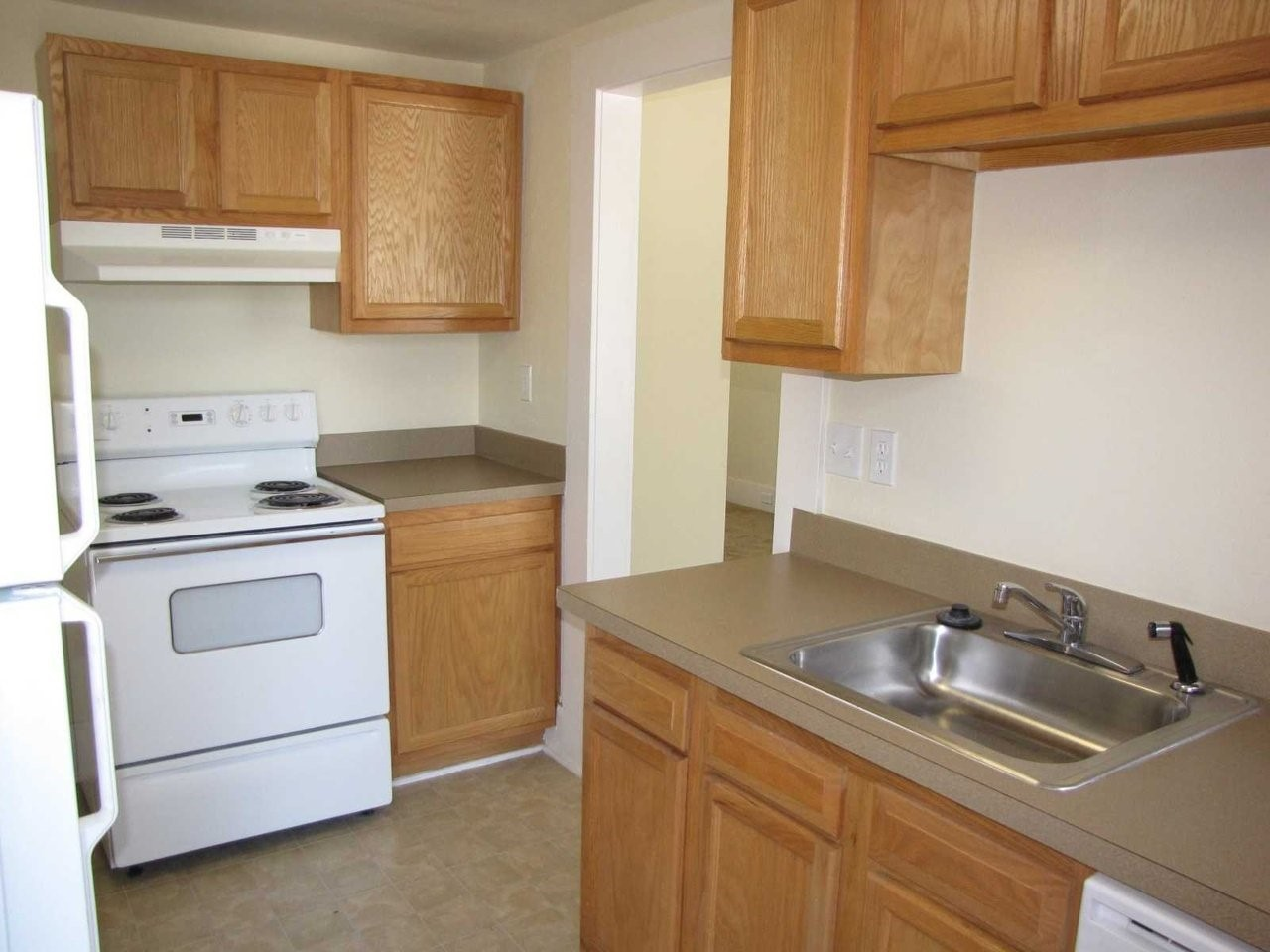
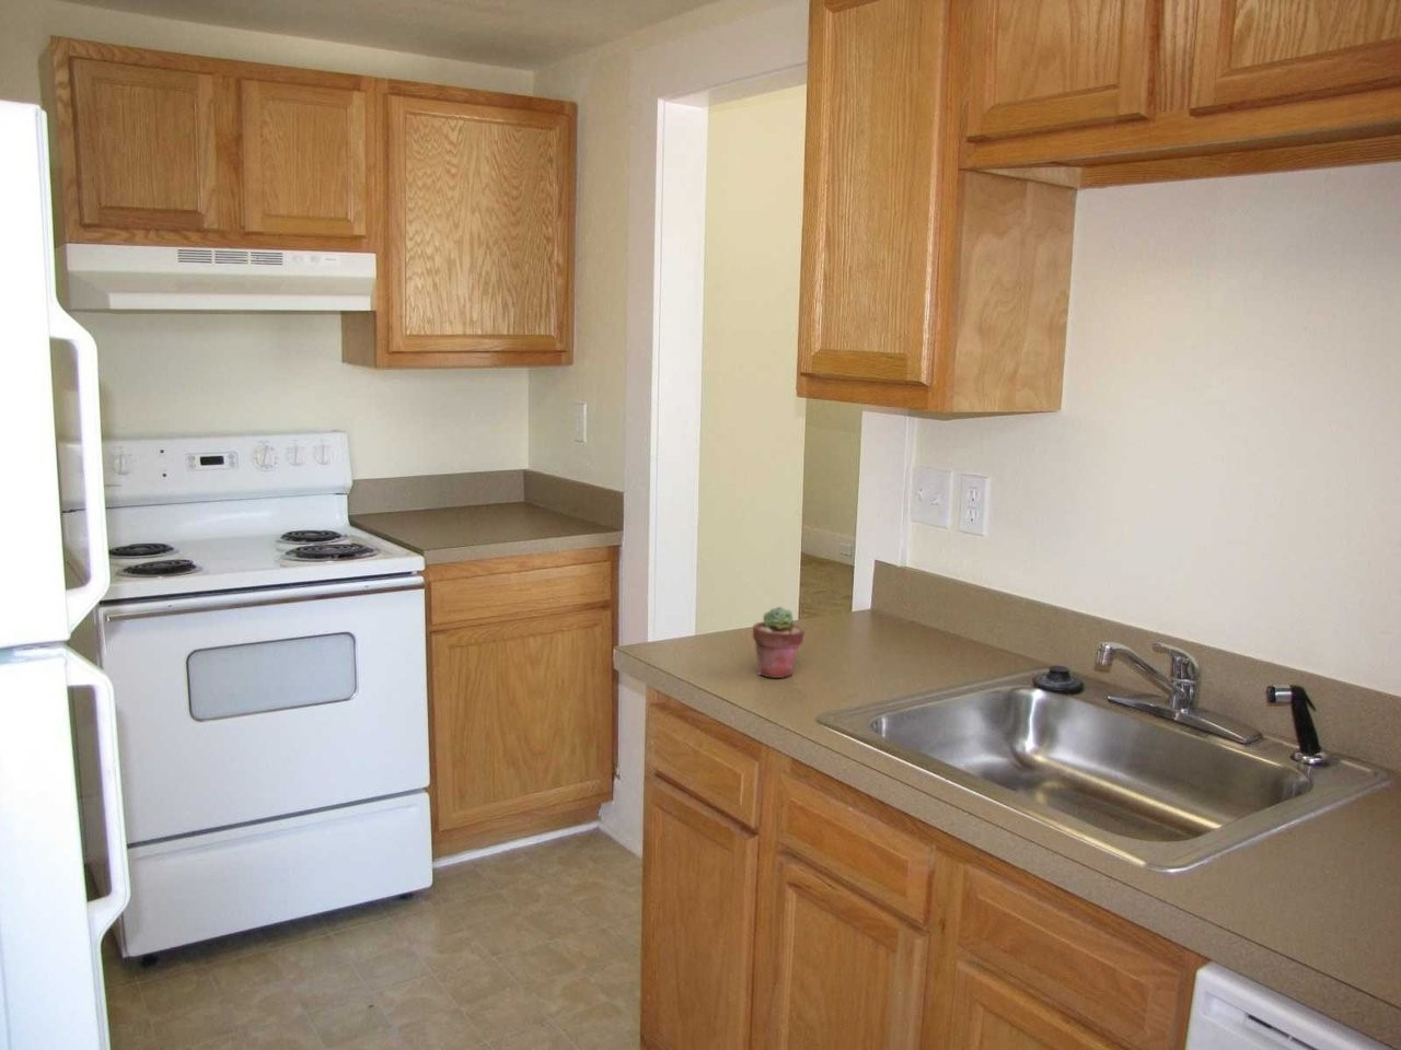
+ potted succulent (777, 640)
